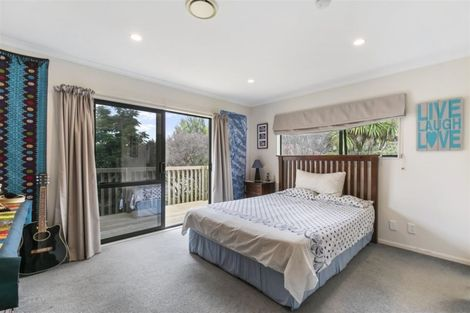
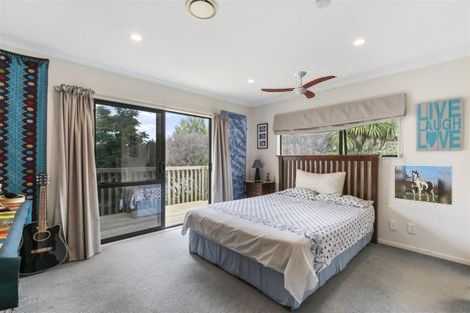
+ ceiling fan (295, 86)
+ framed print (421, 183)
